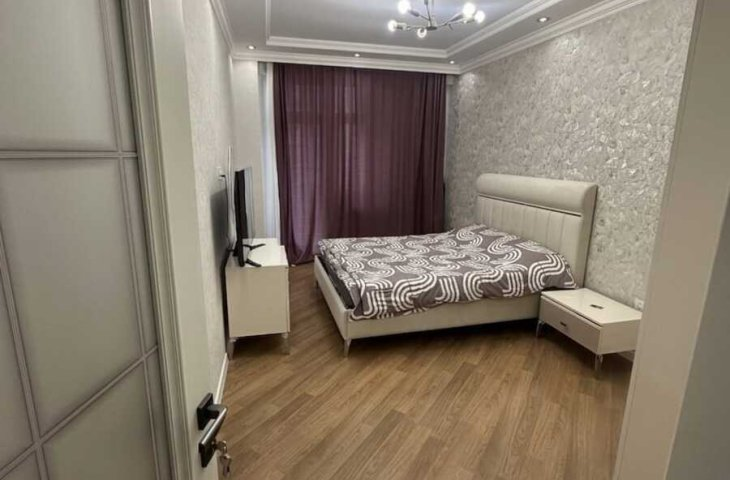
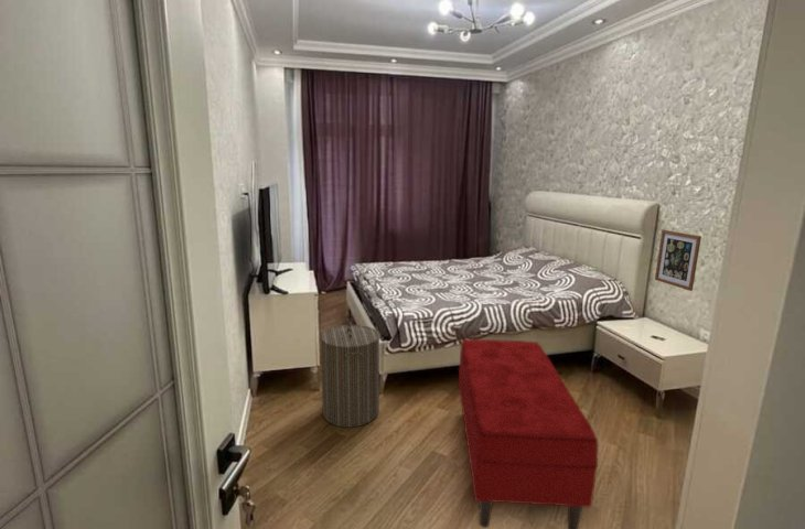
+ bench (512, 418)
+ wall art (676, 259)
+ laundry hamper (350, 367)
